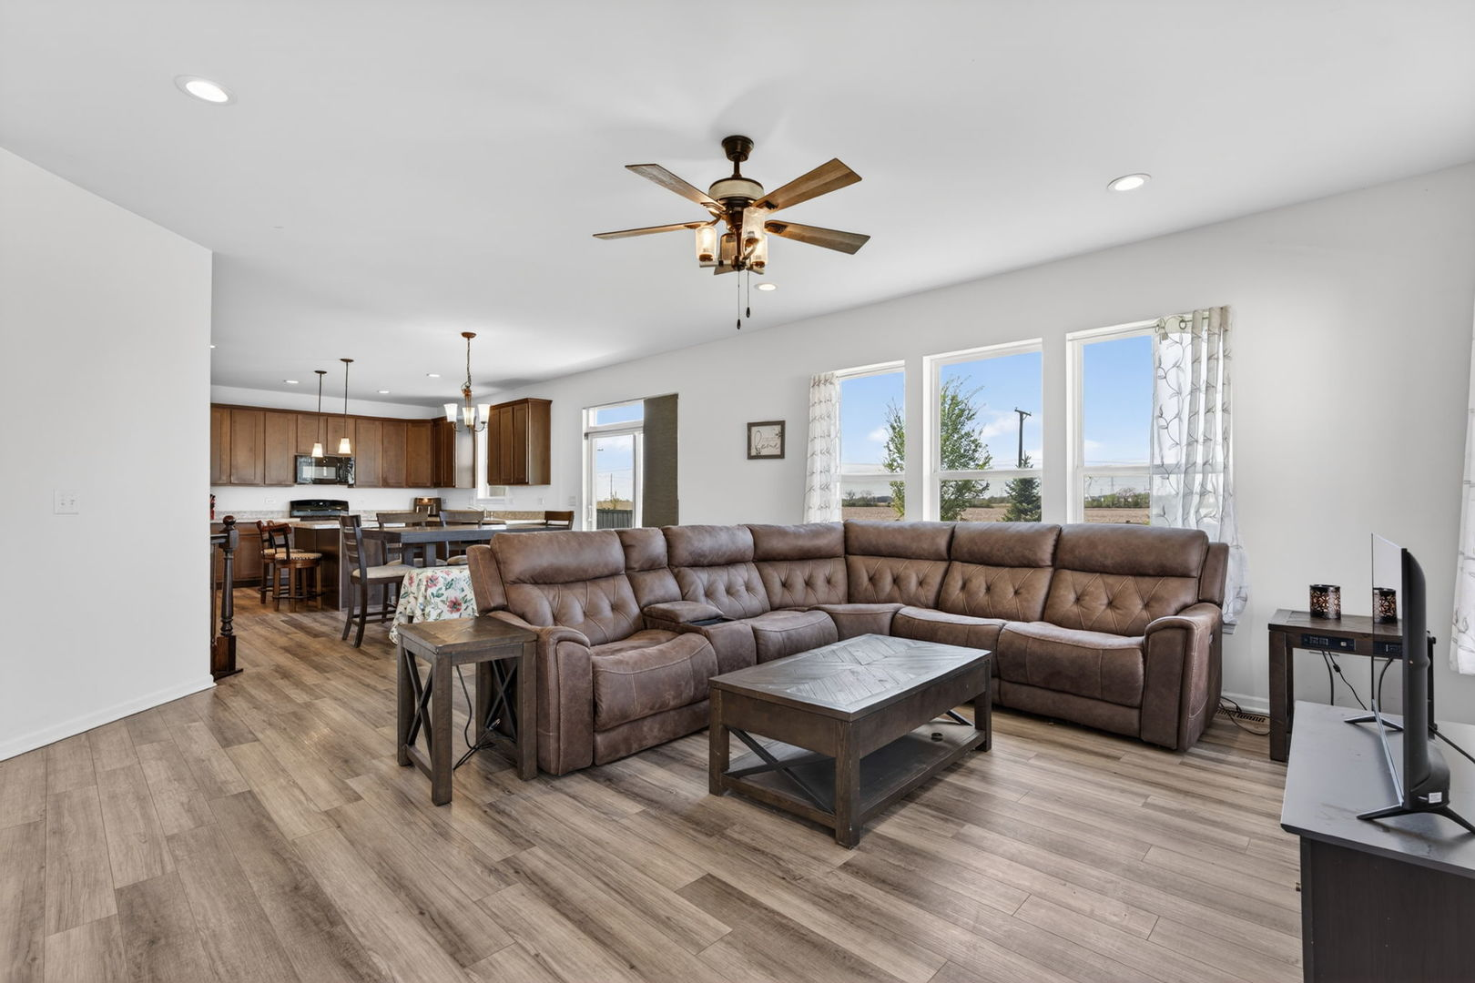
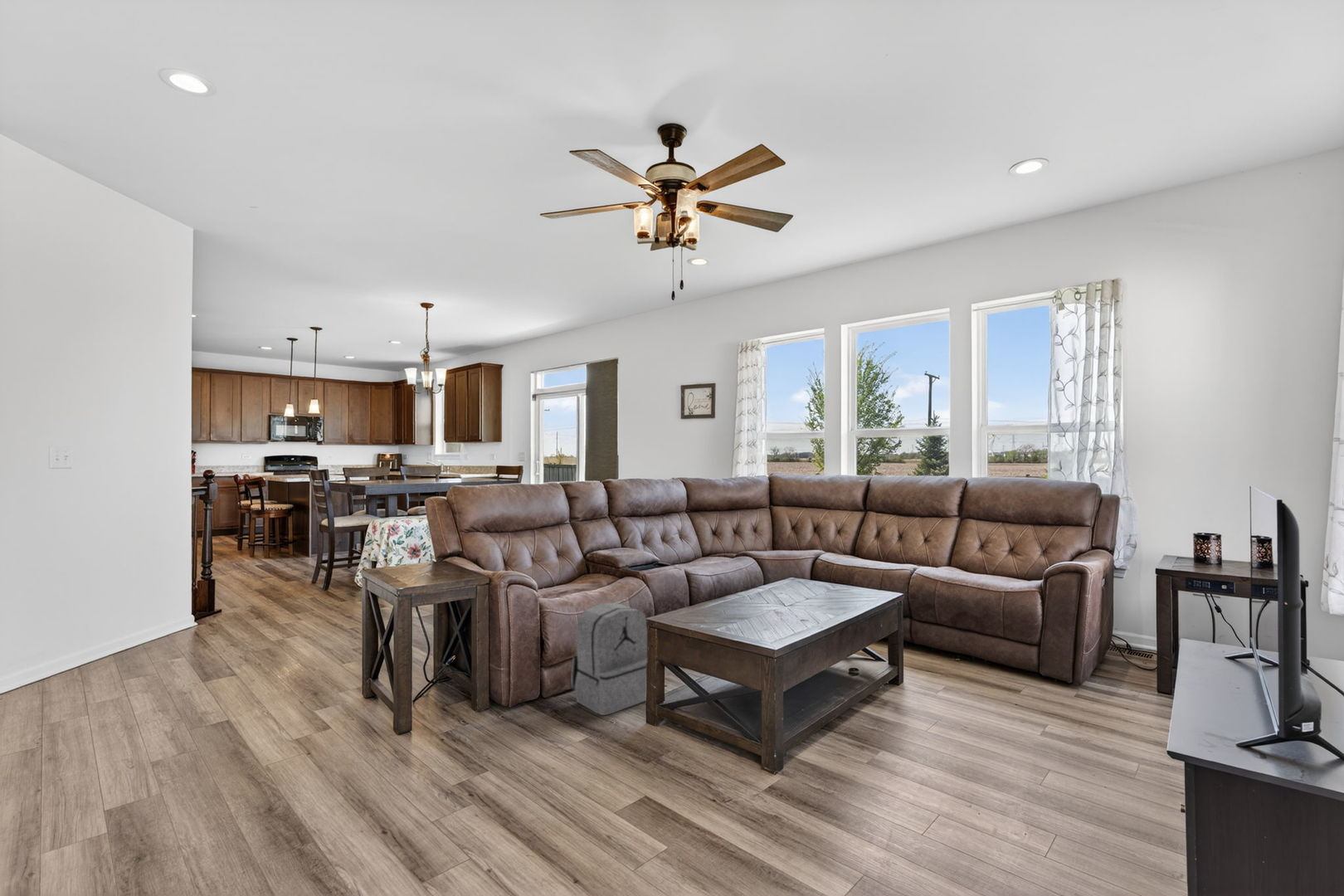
+ backpack (609, 651)
